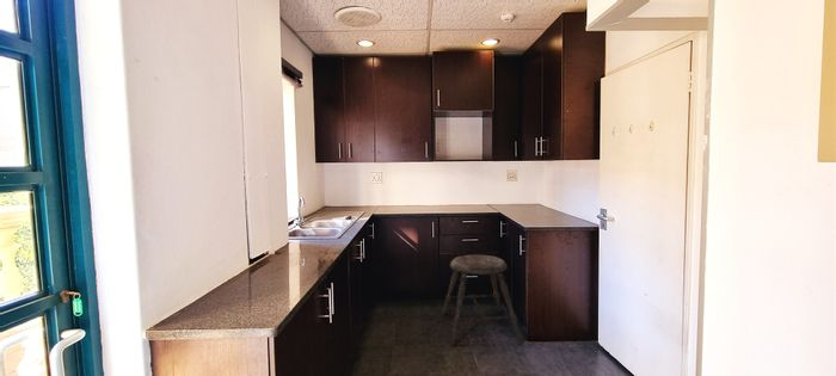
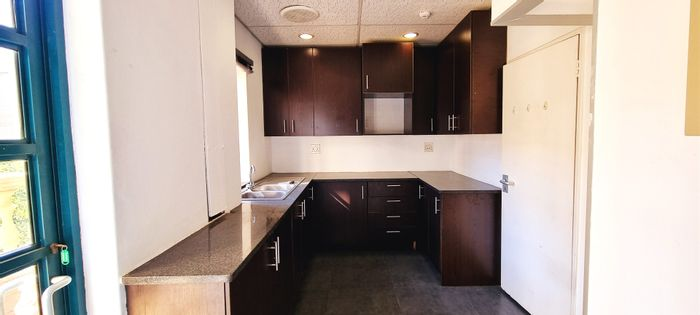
- stool (478, 295)
